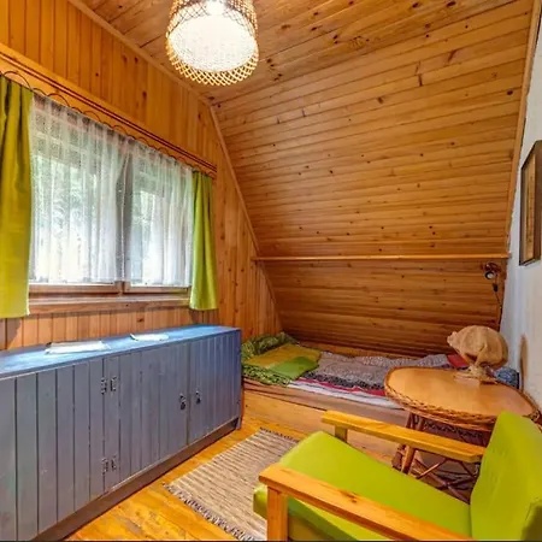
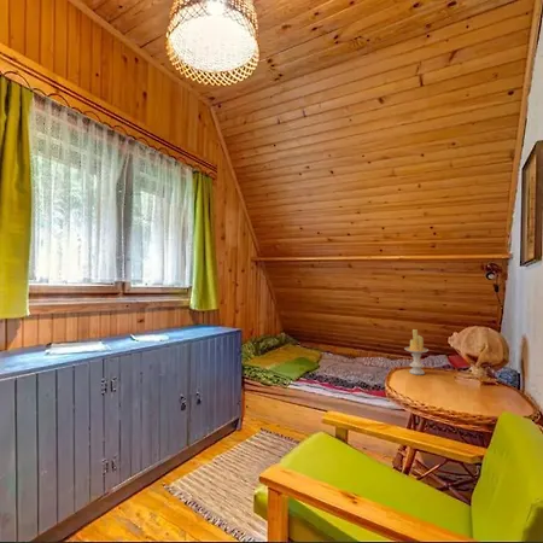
+ candle (416, 350)
